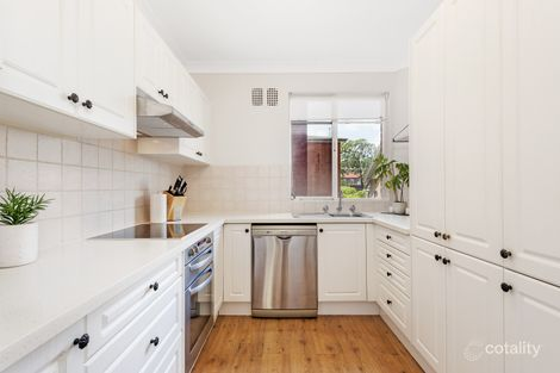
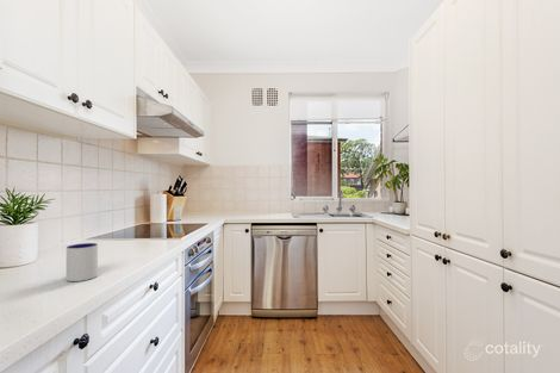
+ mug (82, 260)
